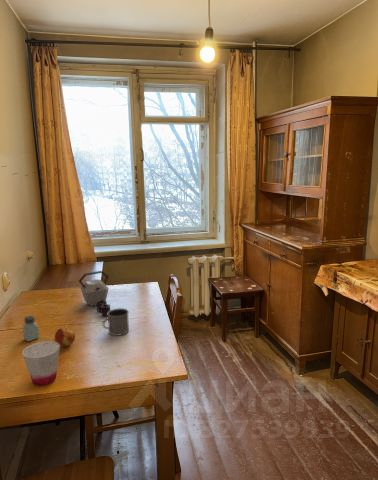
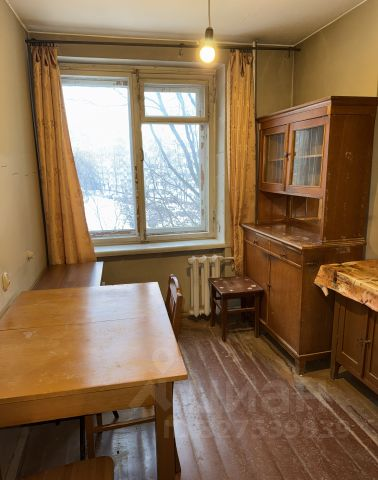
- saltshaker (30, 327)
- kettle (98, 291)
- mug (115, 322)
- cup (43, 364)
- fruit (64, 337)
